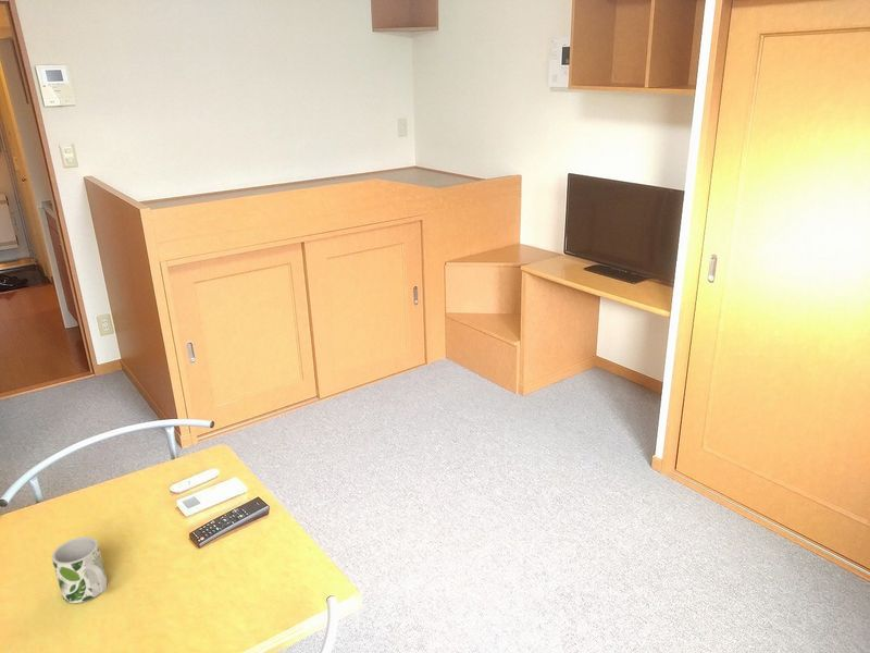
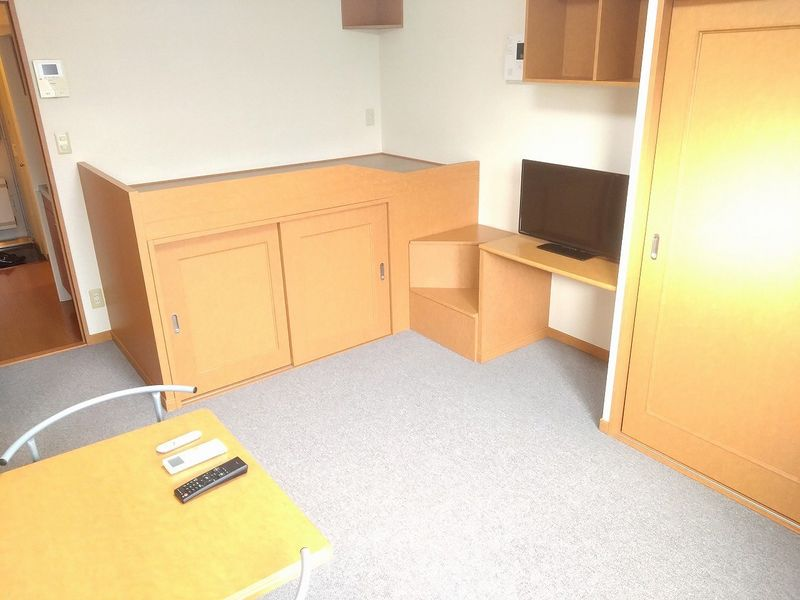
- mug (85, 572)
